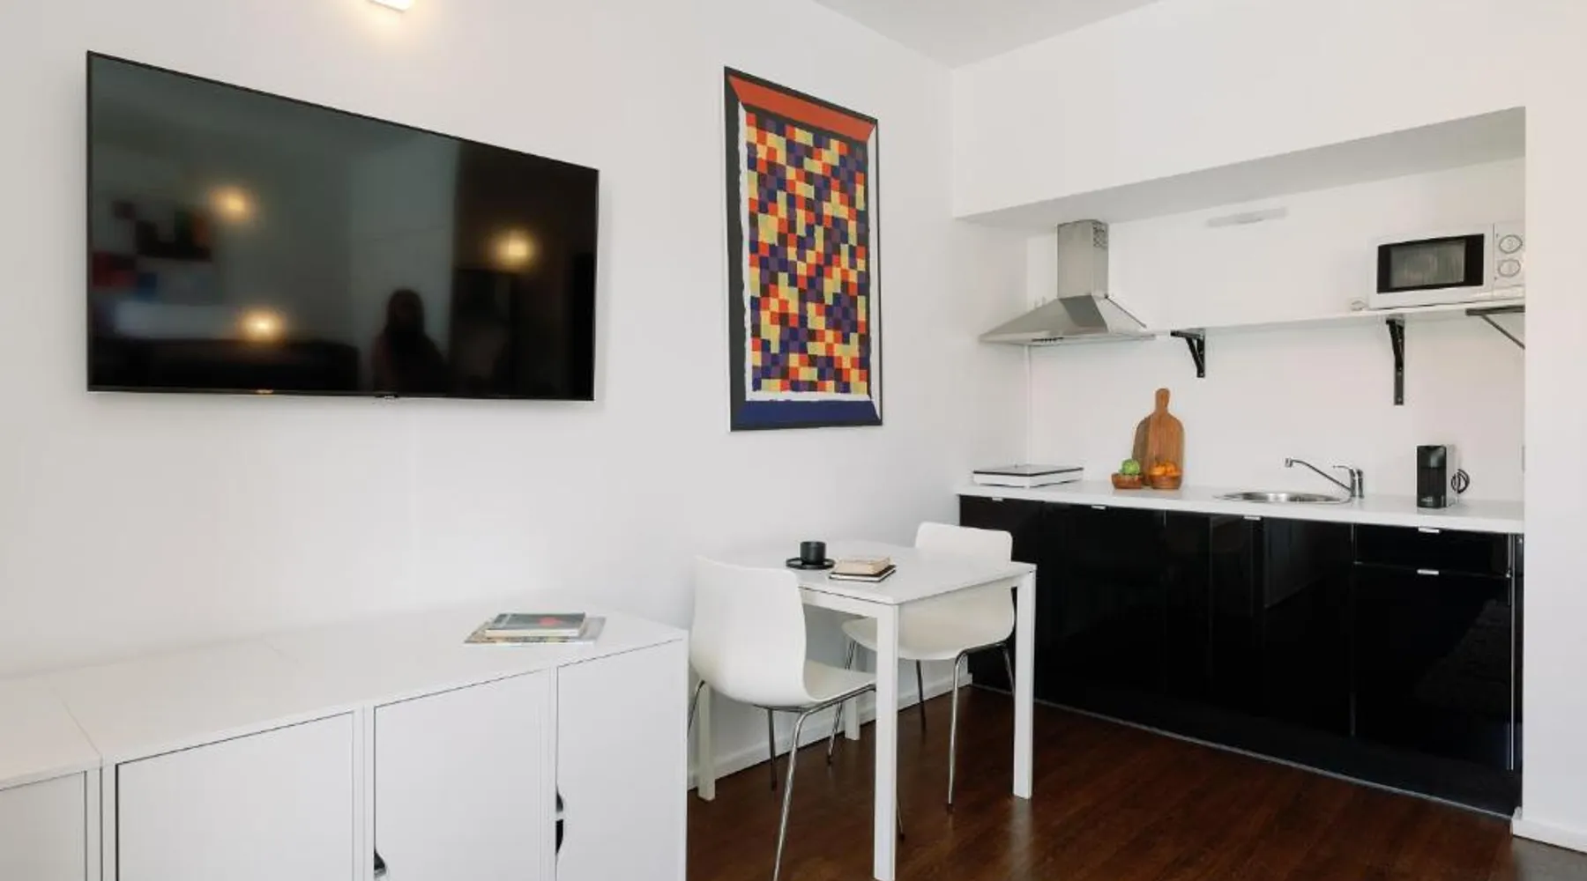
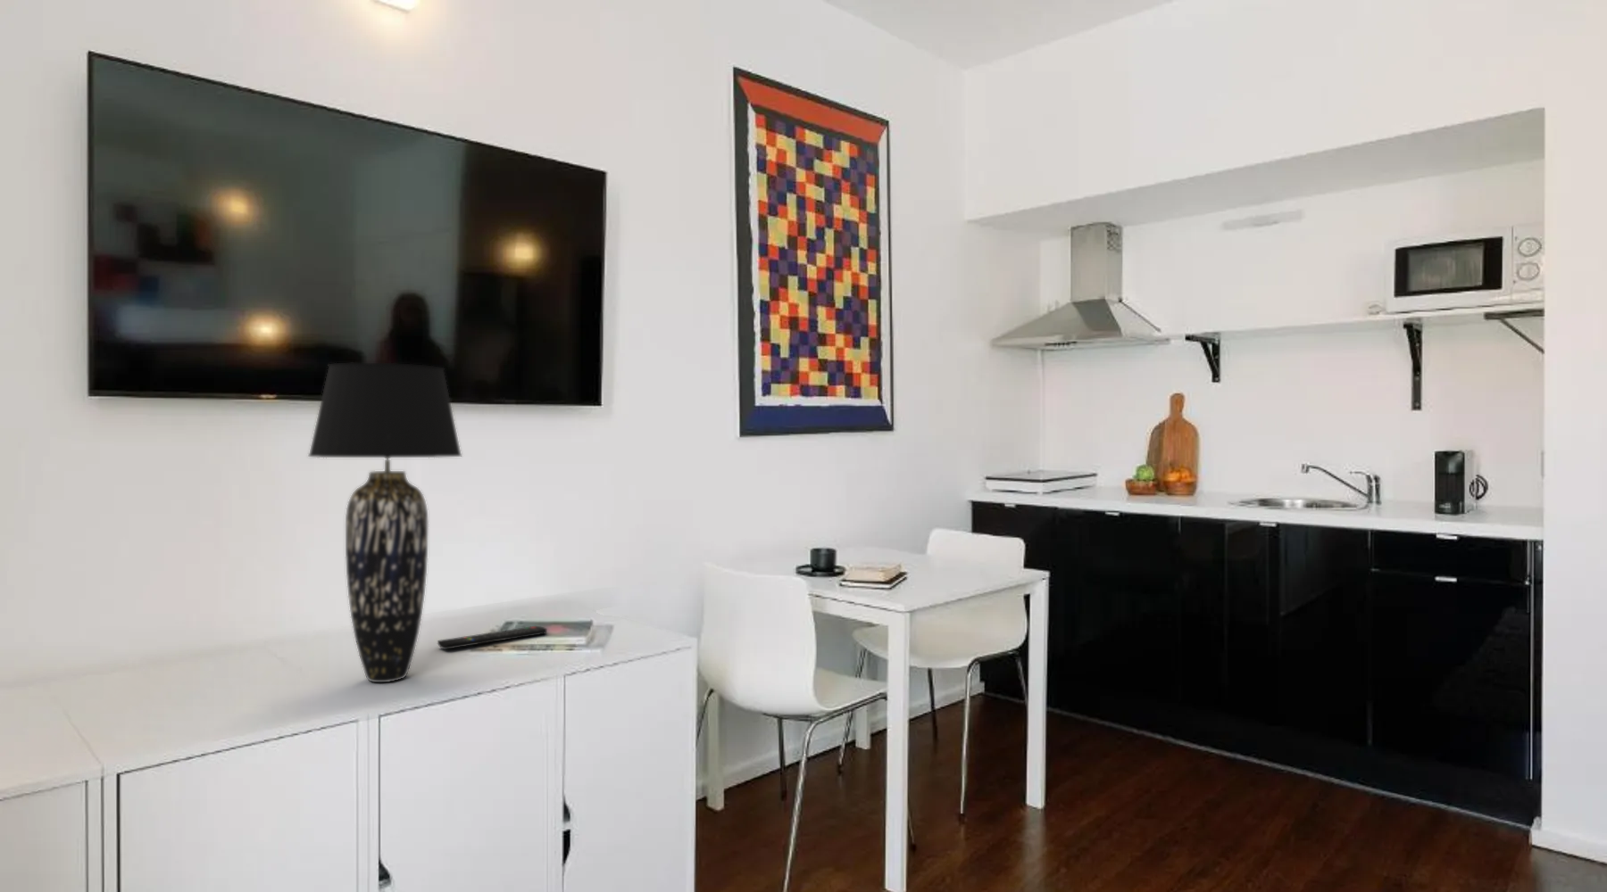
+ table lamp (387, 523)
+ remote control (495, 637)
